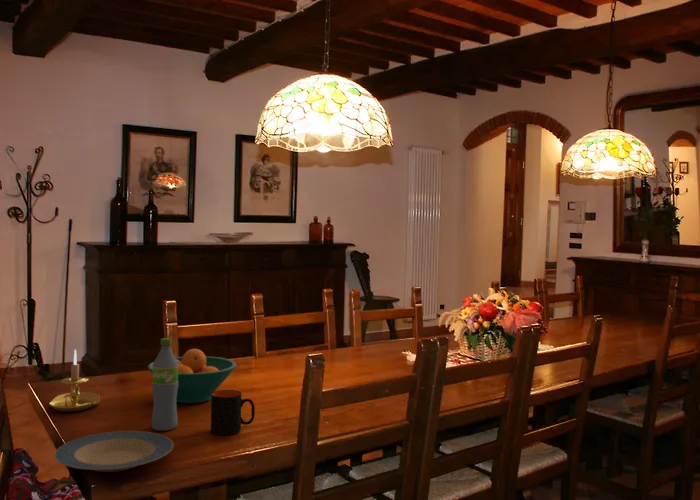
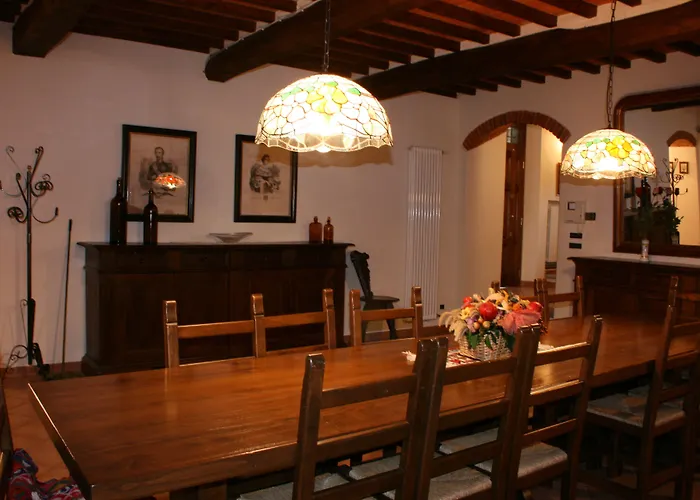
- water bottle (165, 383)
- mug (232, 412)
- fruit bowl (192, 373)
- plate (115, 455)
- candle holder (73, 378)
